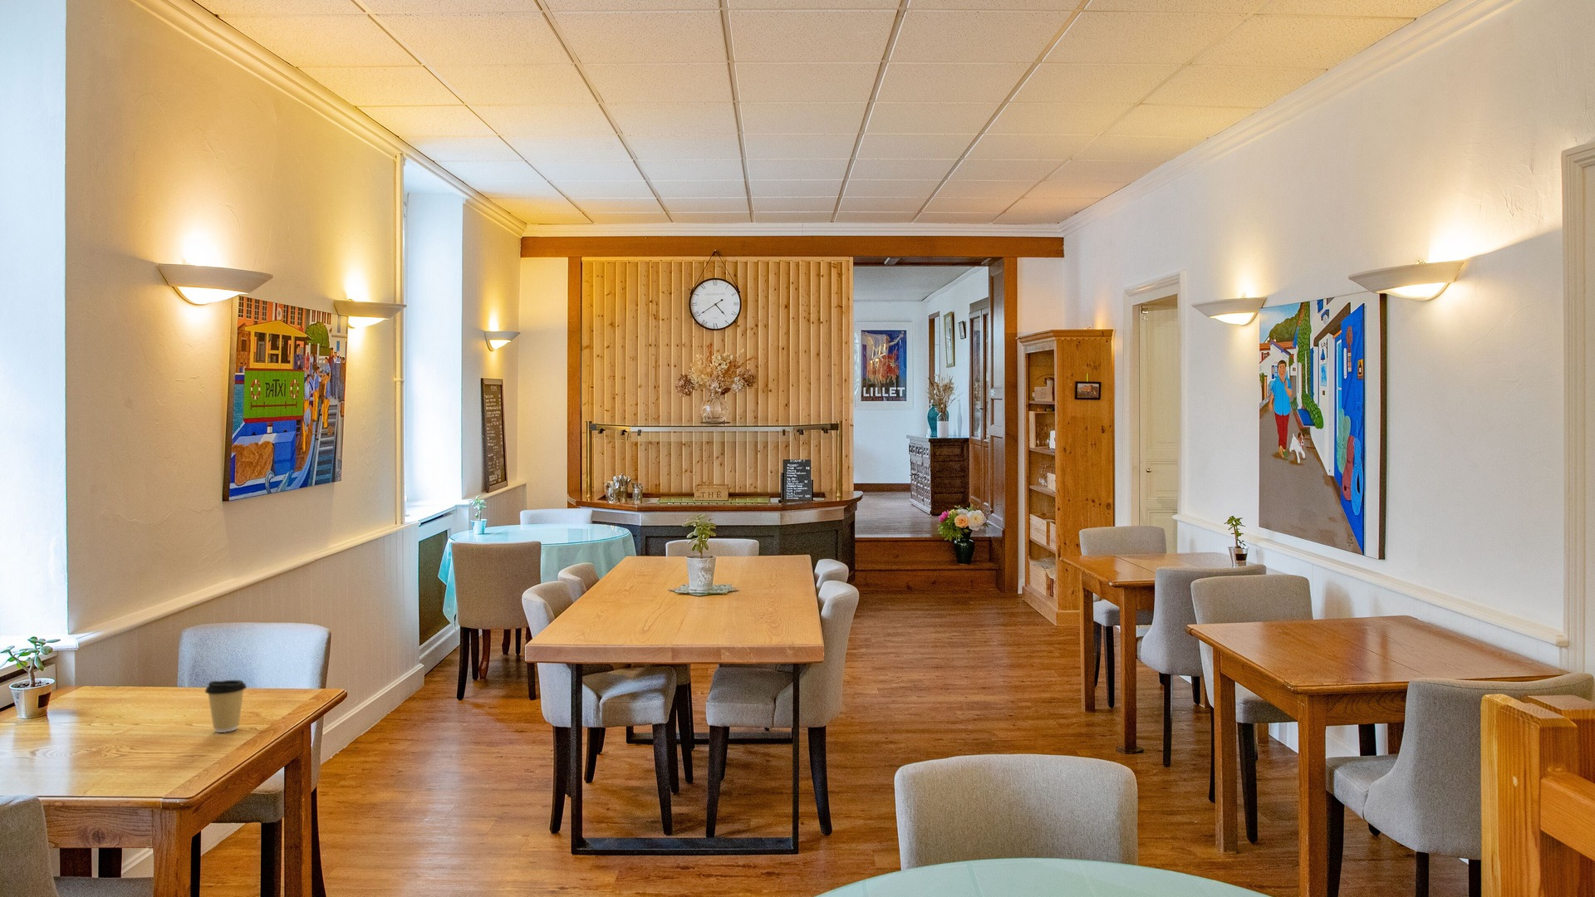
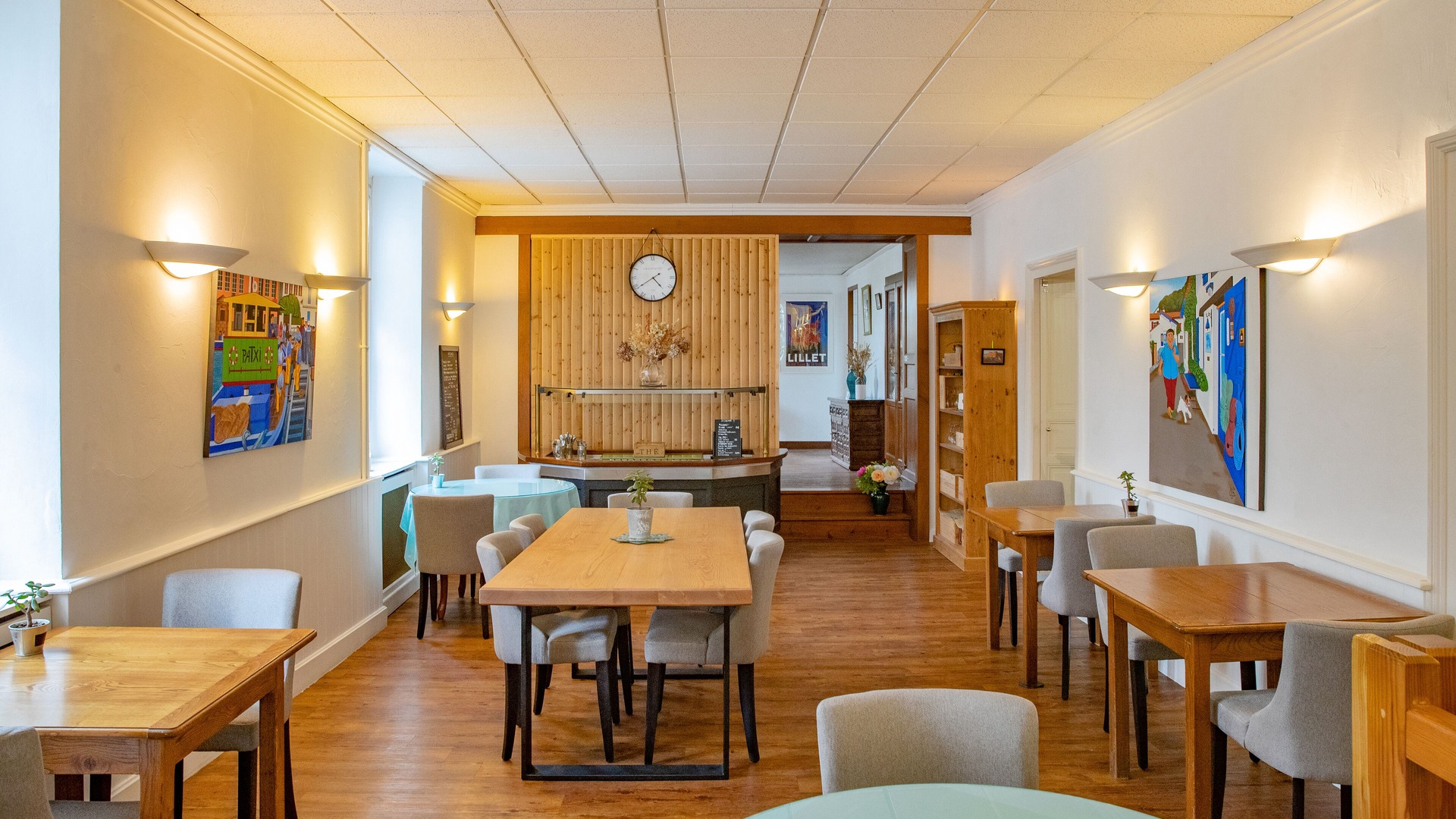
- coffee cup (226, 705)
